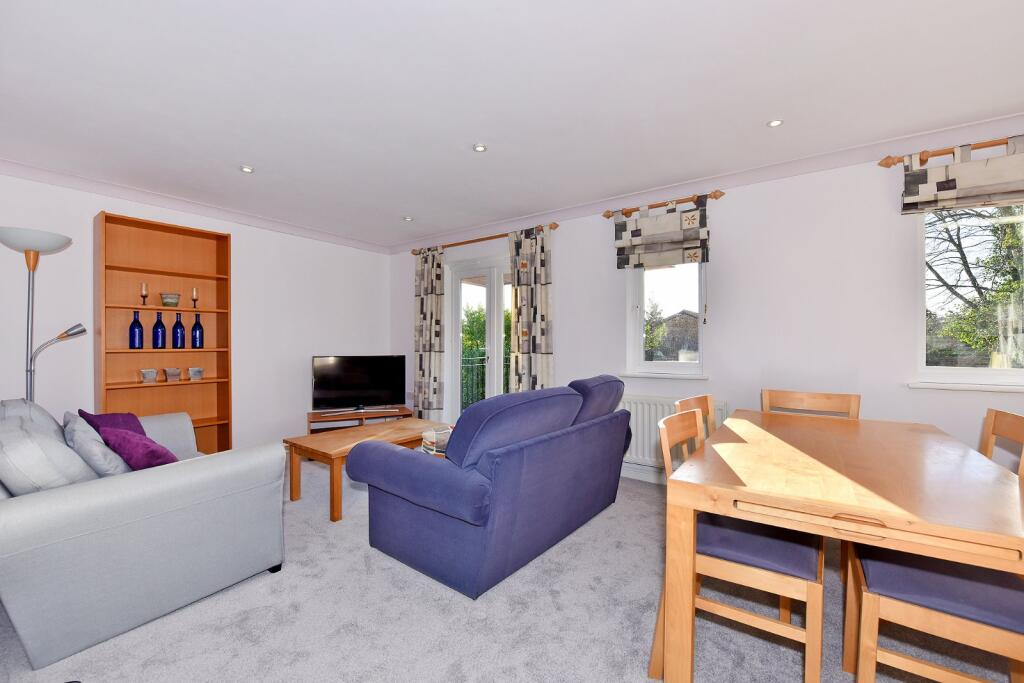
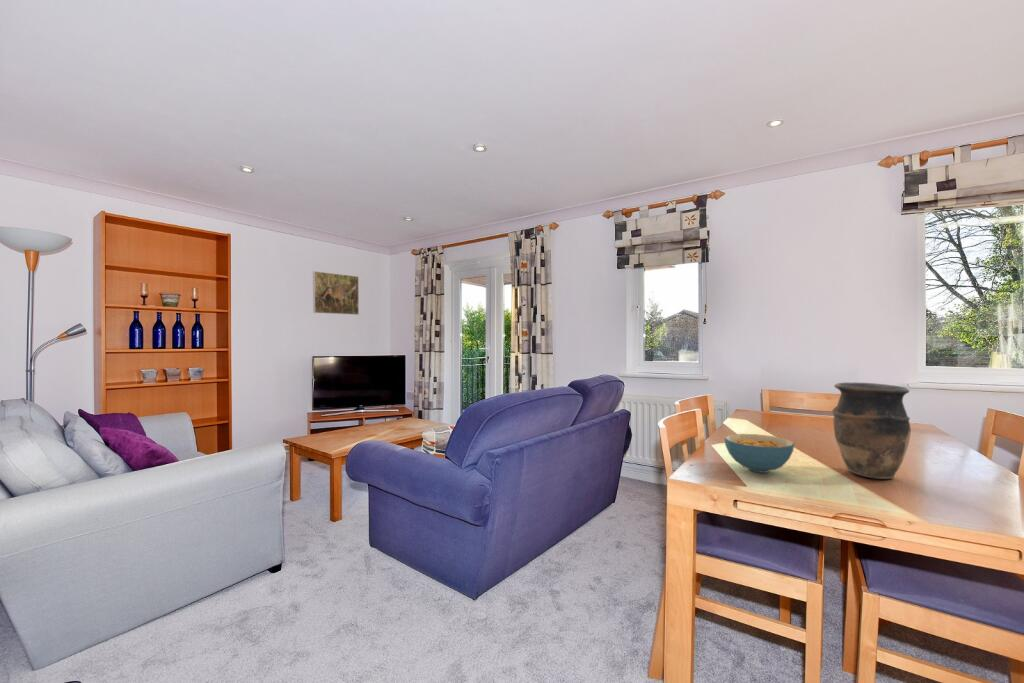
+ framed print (336, 293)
+ vase (870, 429)
+ cereal bowl (758, 455)
